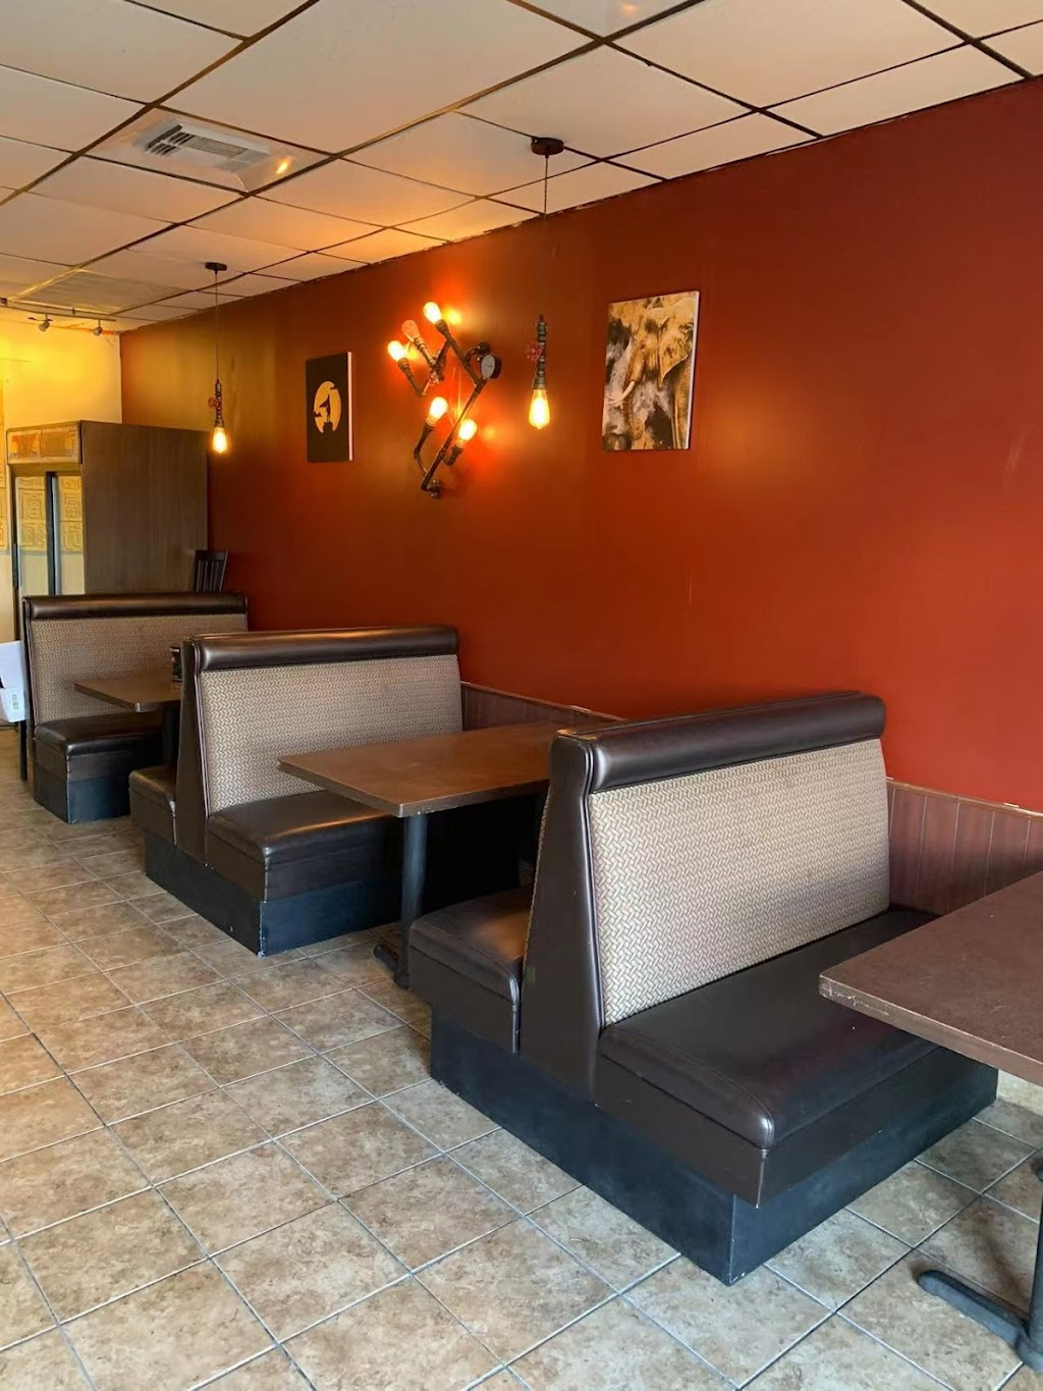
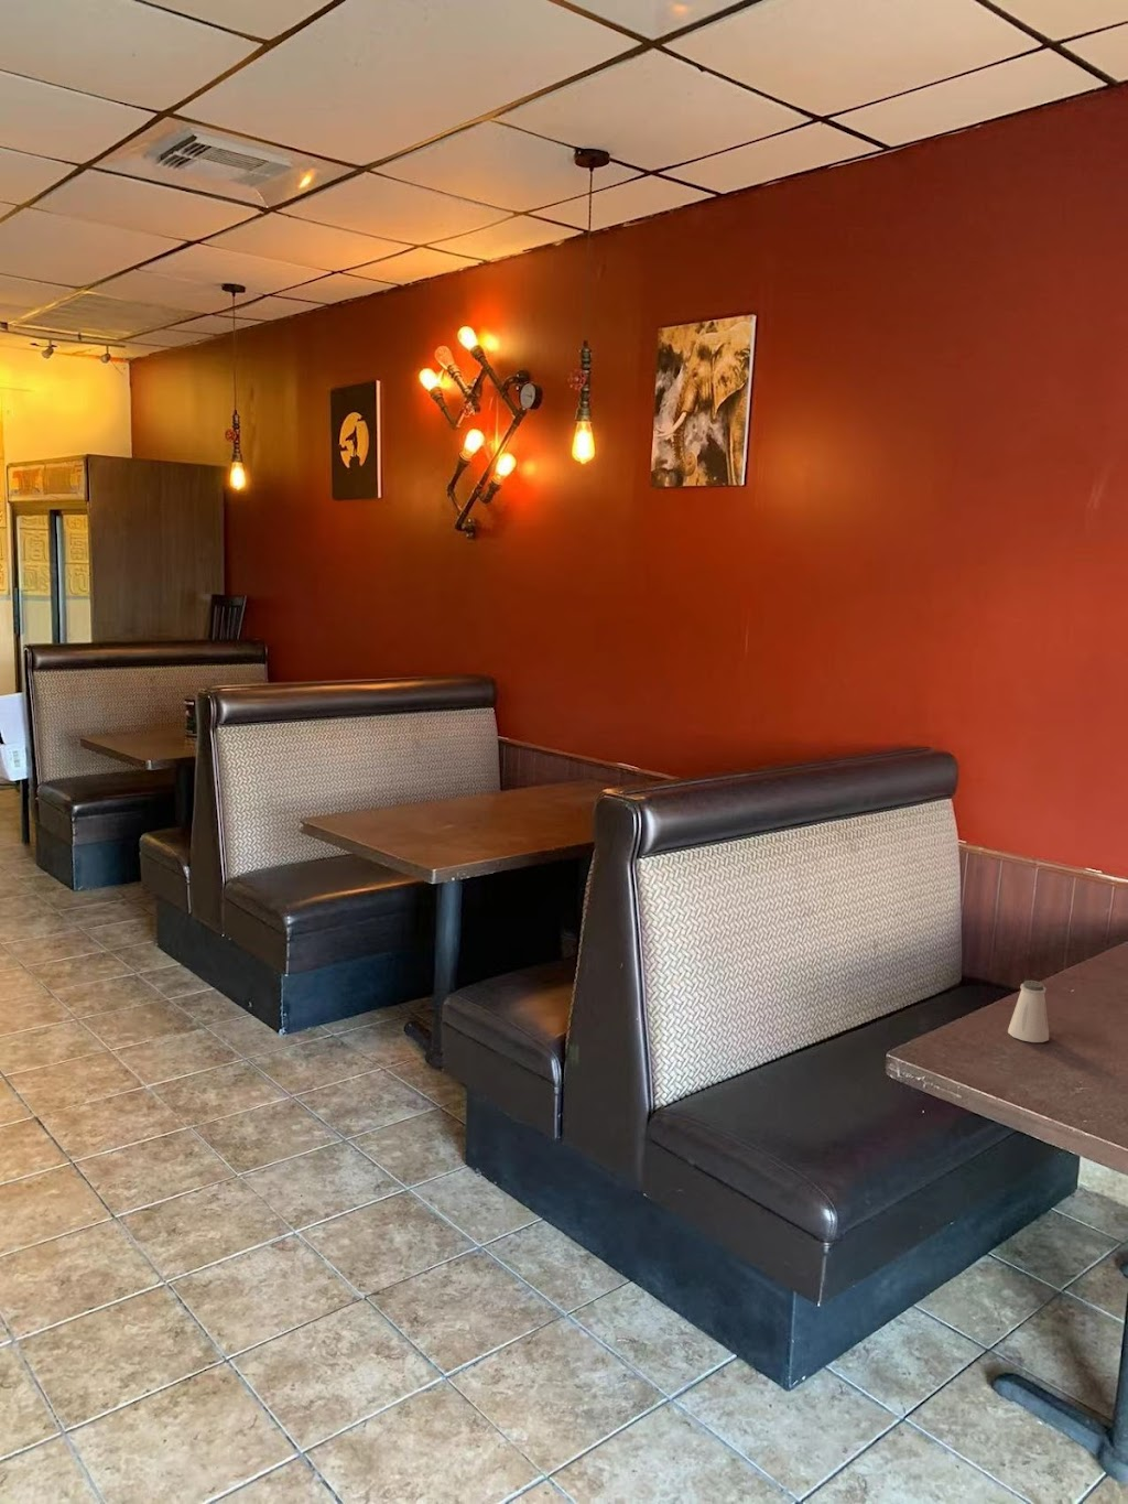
+ saltshaker (1030, 1009)
